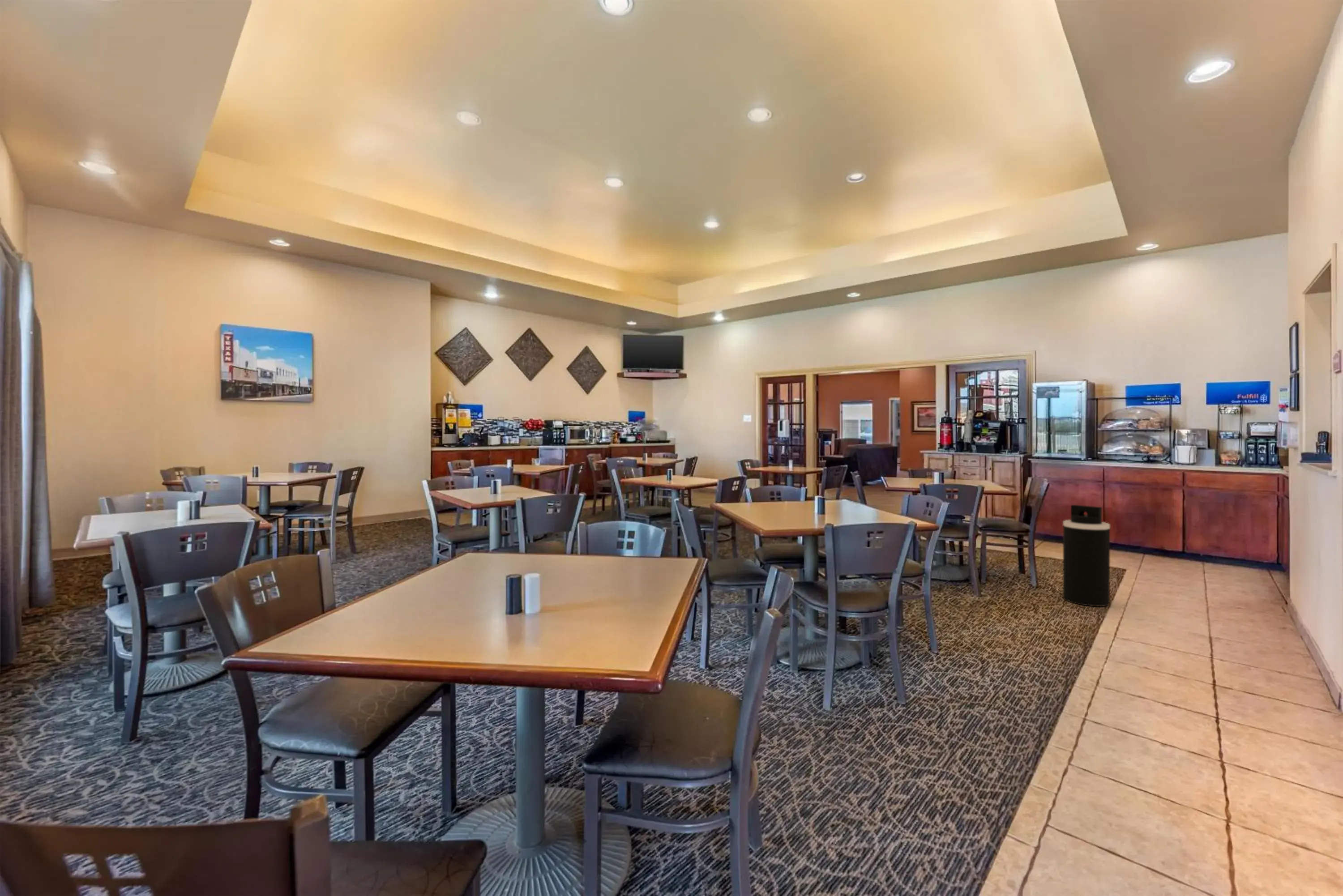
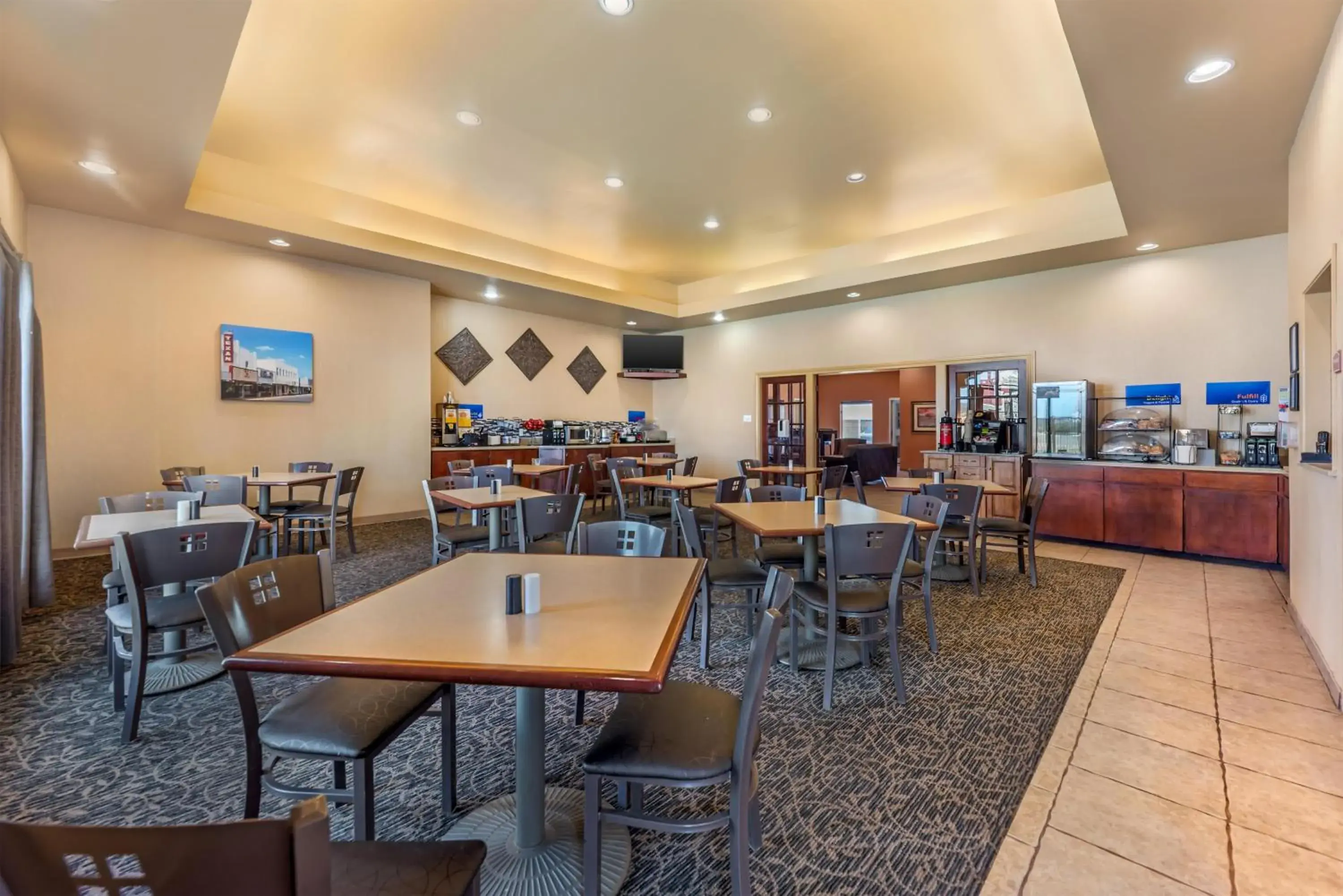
- trash can (1086, 553)
